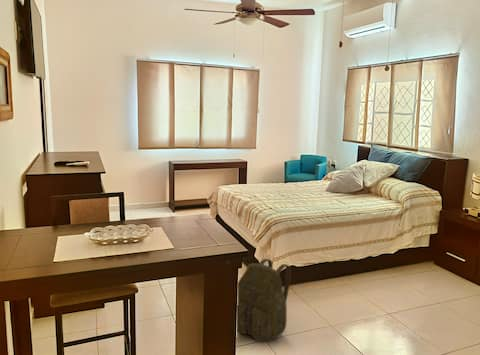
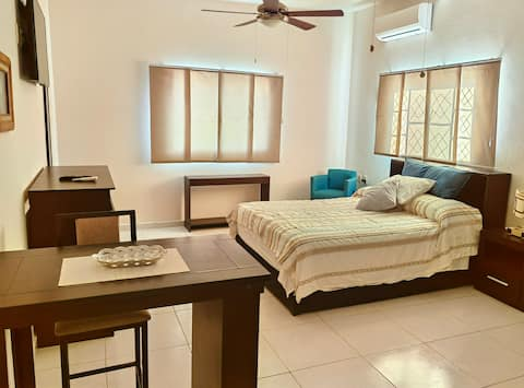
- backpack (263, 297)
